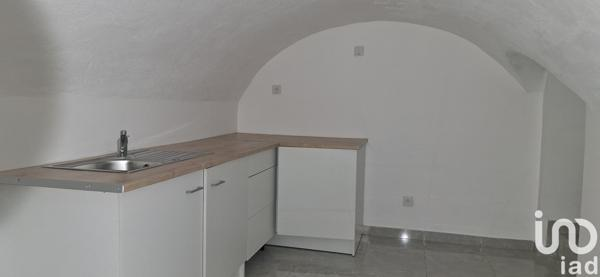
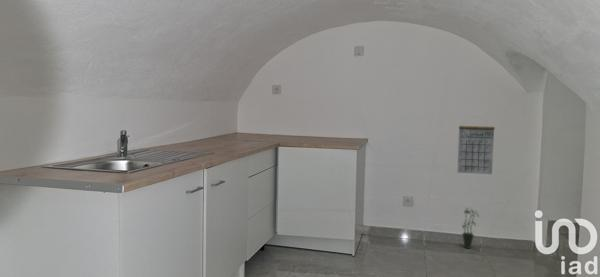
+ calendar (475, 144)
+ potted plant (470, 228)
